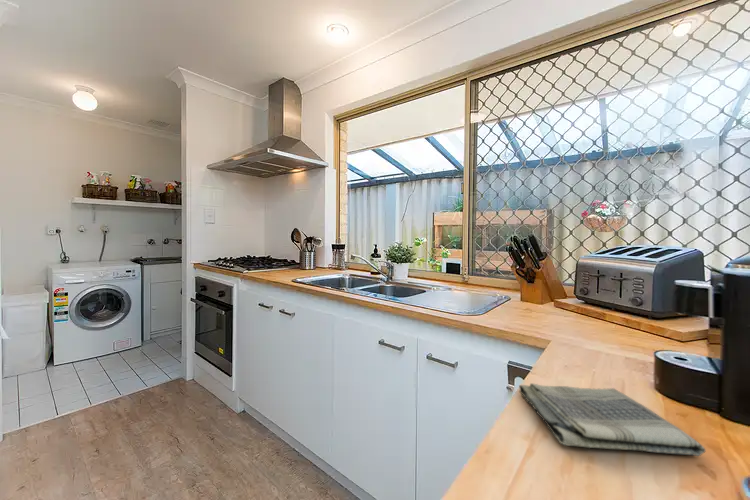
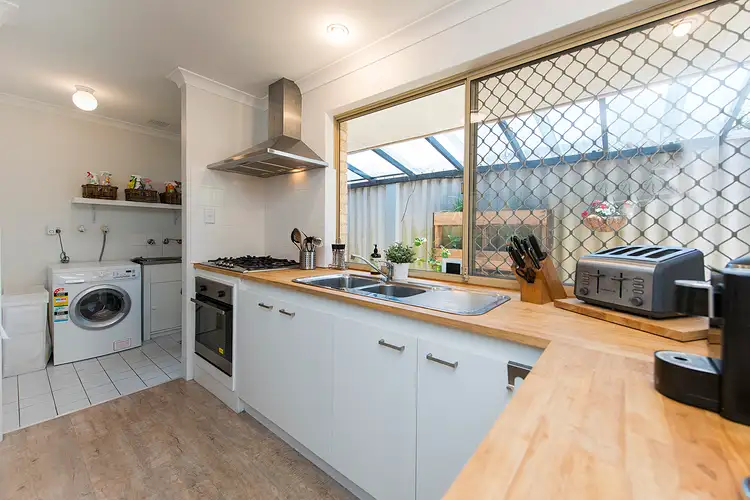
- dish towel (593, 410)
